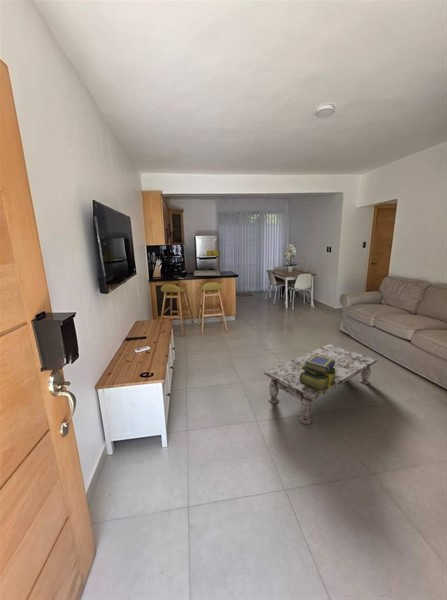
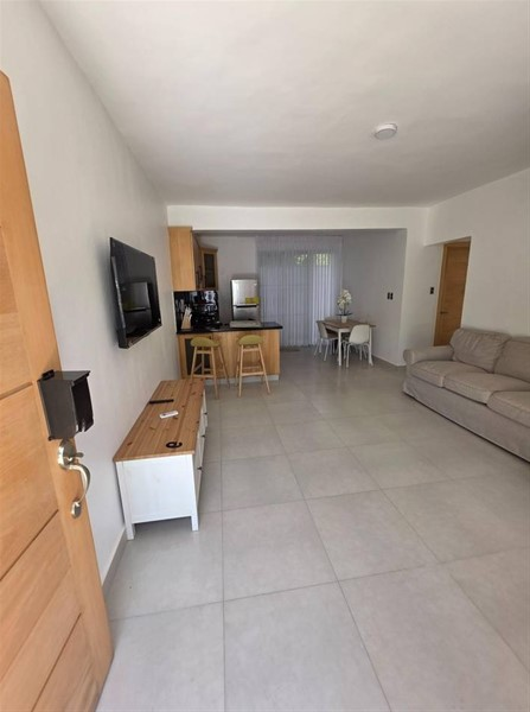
- stack of books (318, 370)
- coffee table (331, 385)
